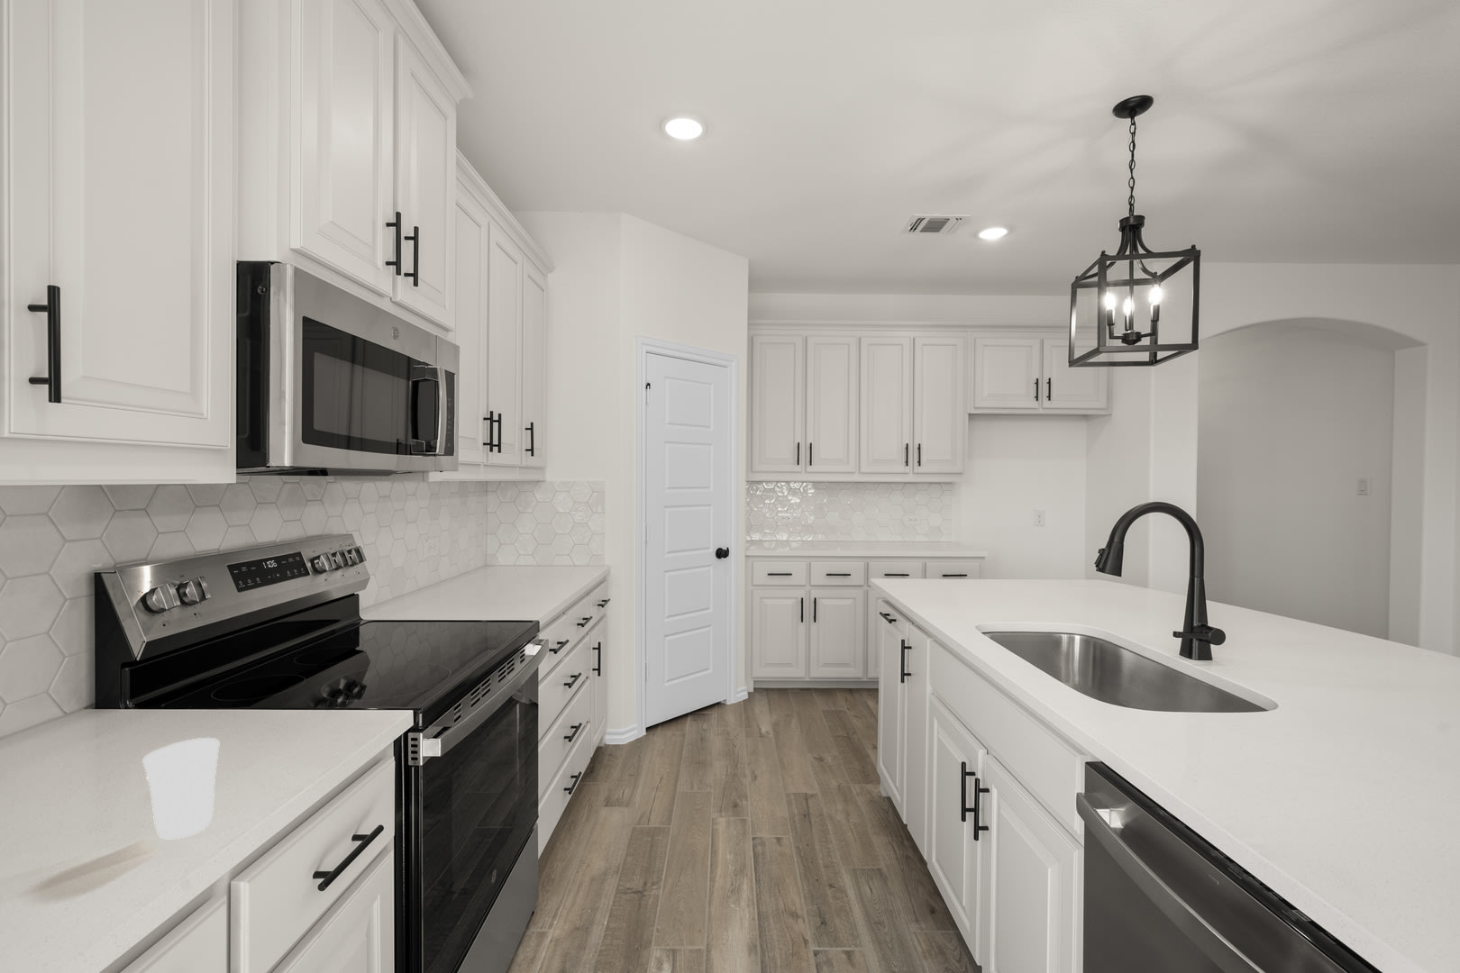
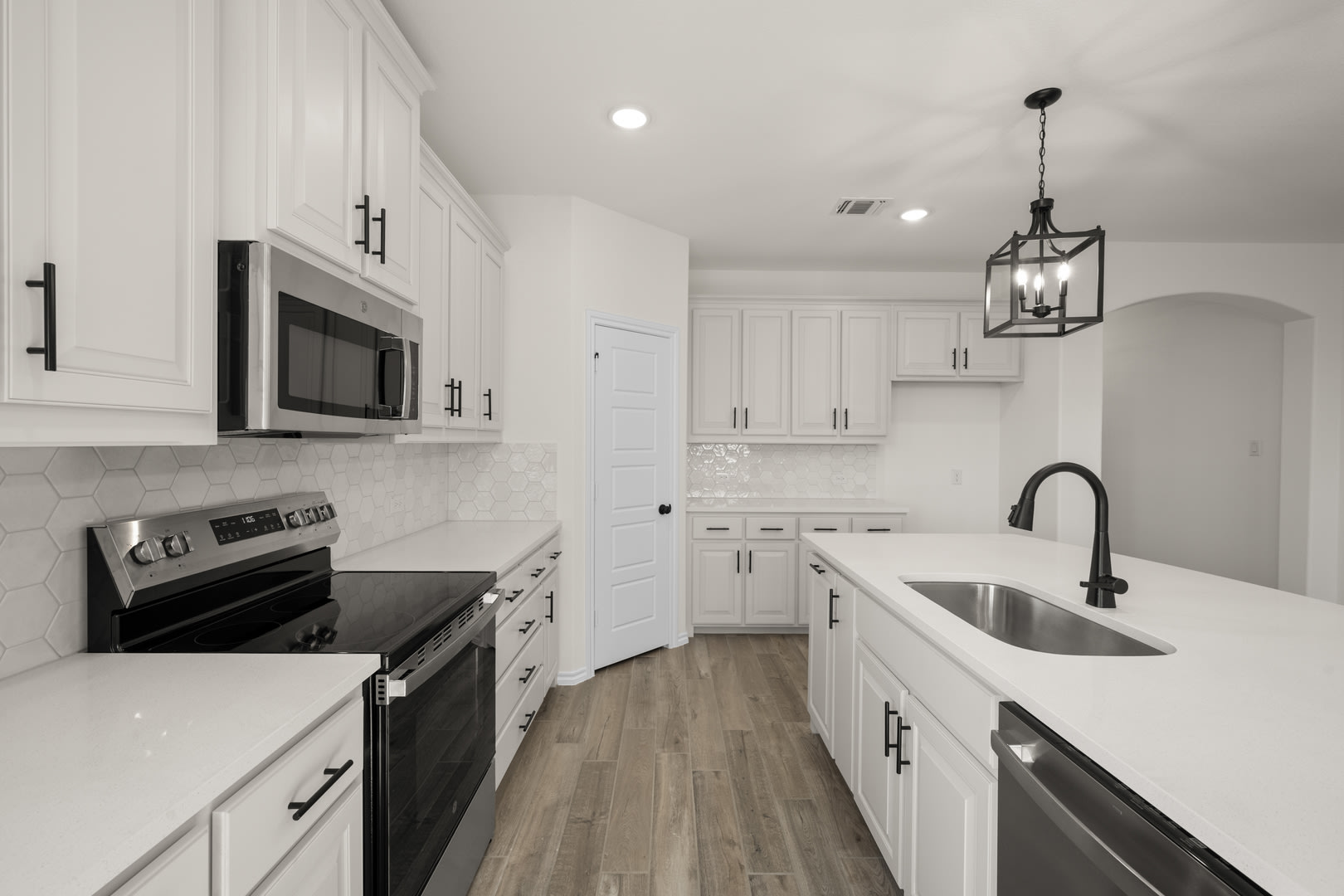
- cup (181, 788)
